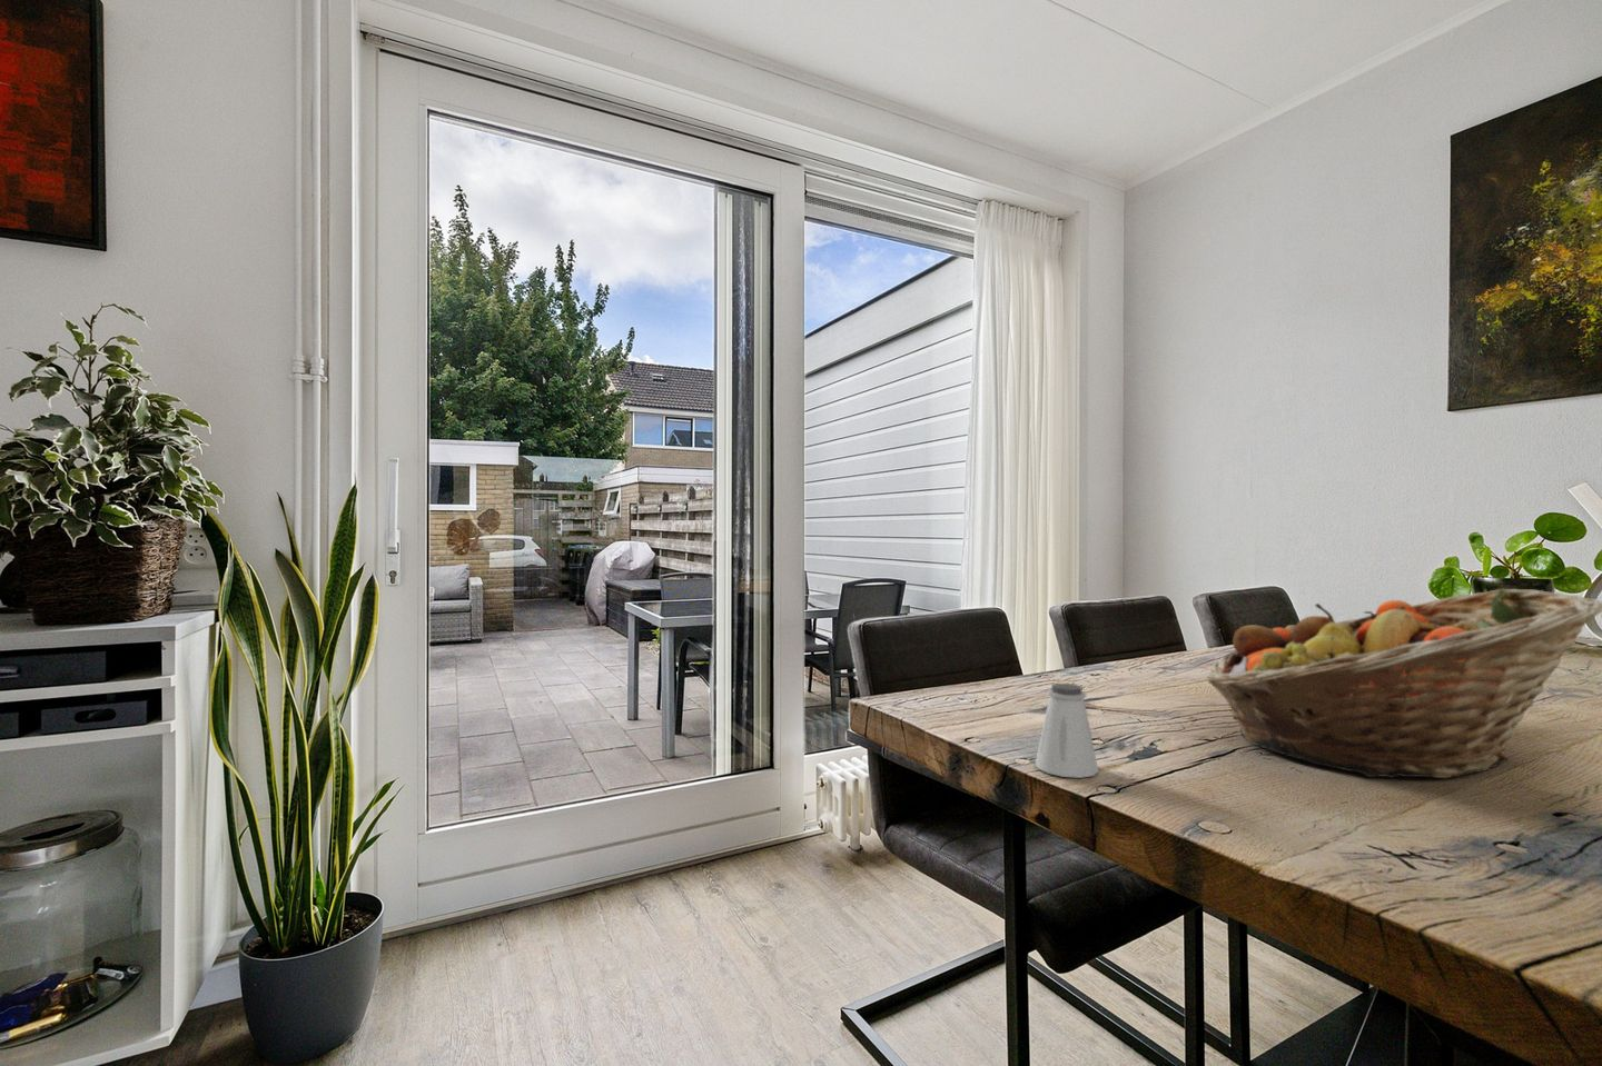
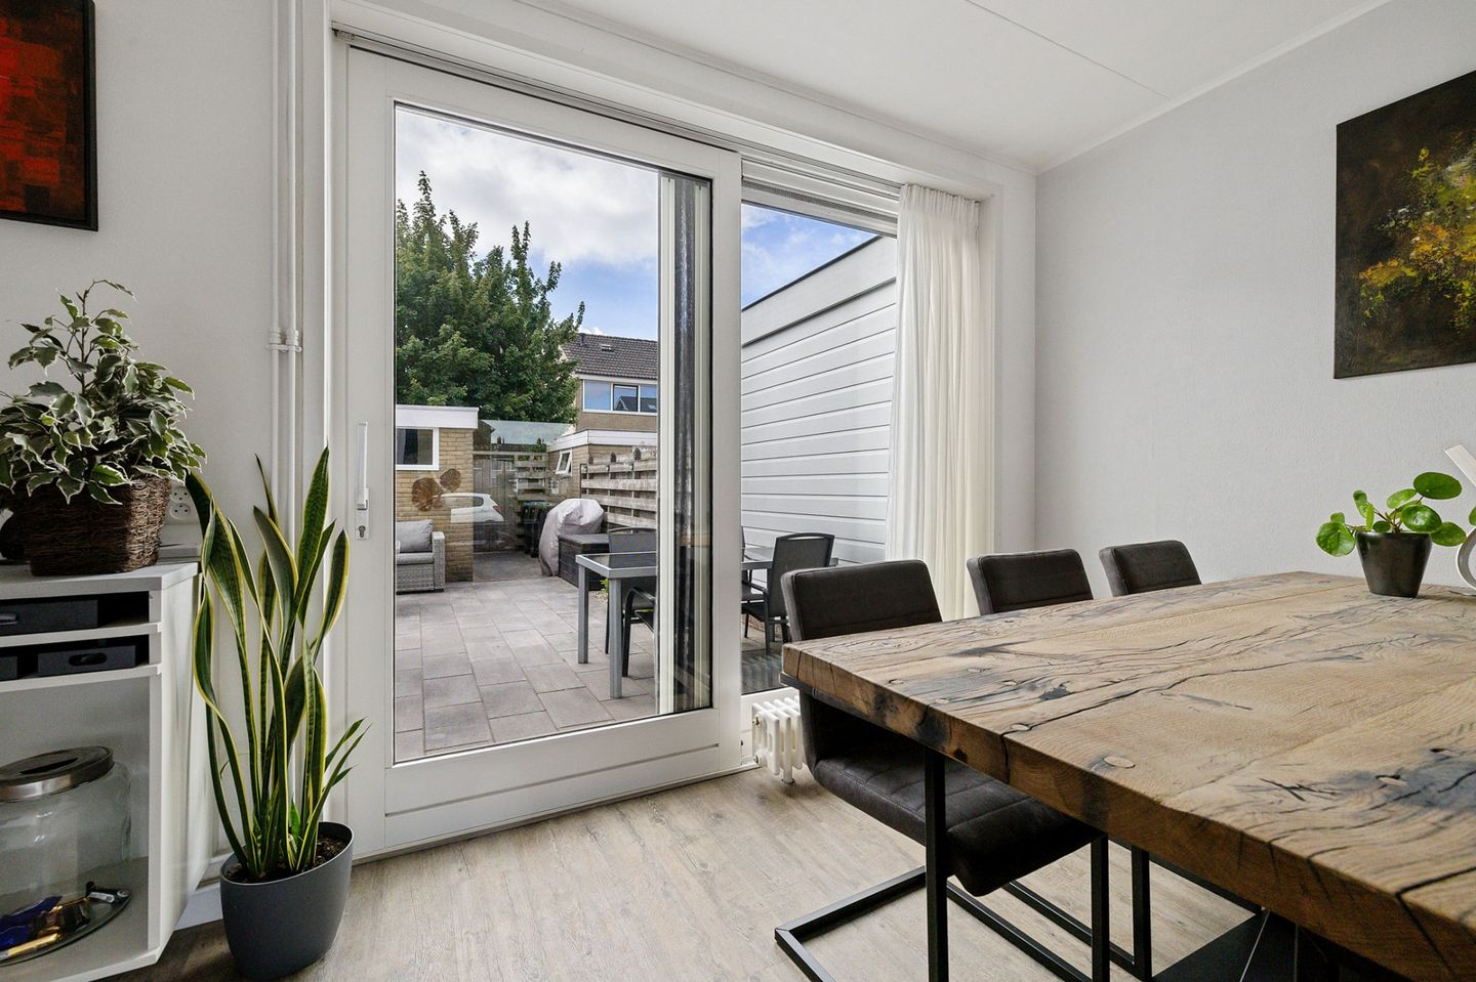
- fruit basket (1378, 665)
- saltshaker (1065, 726)
